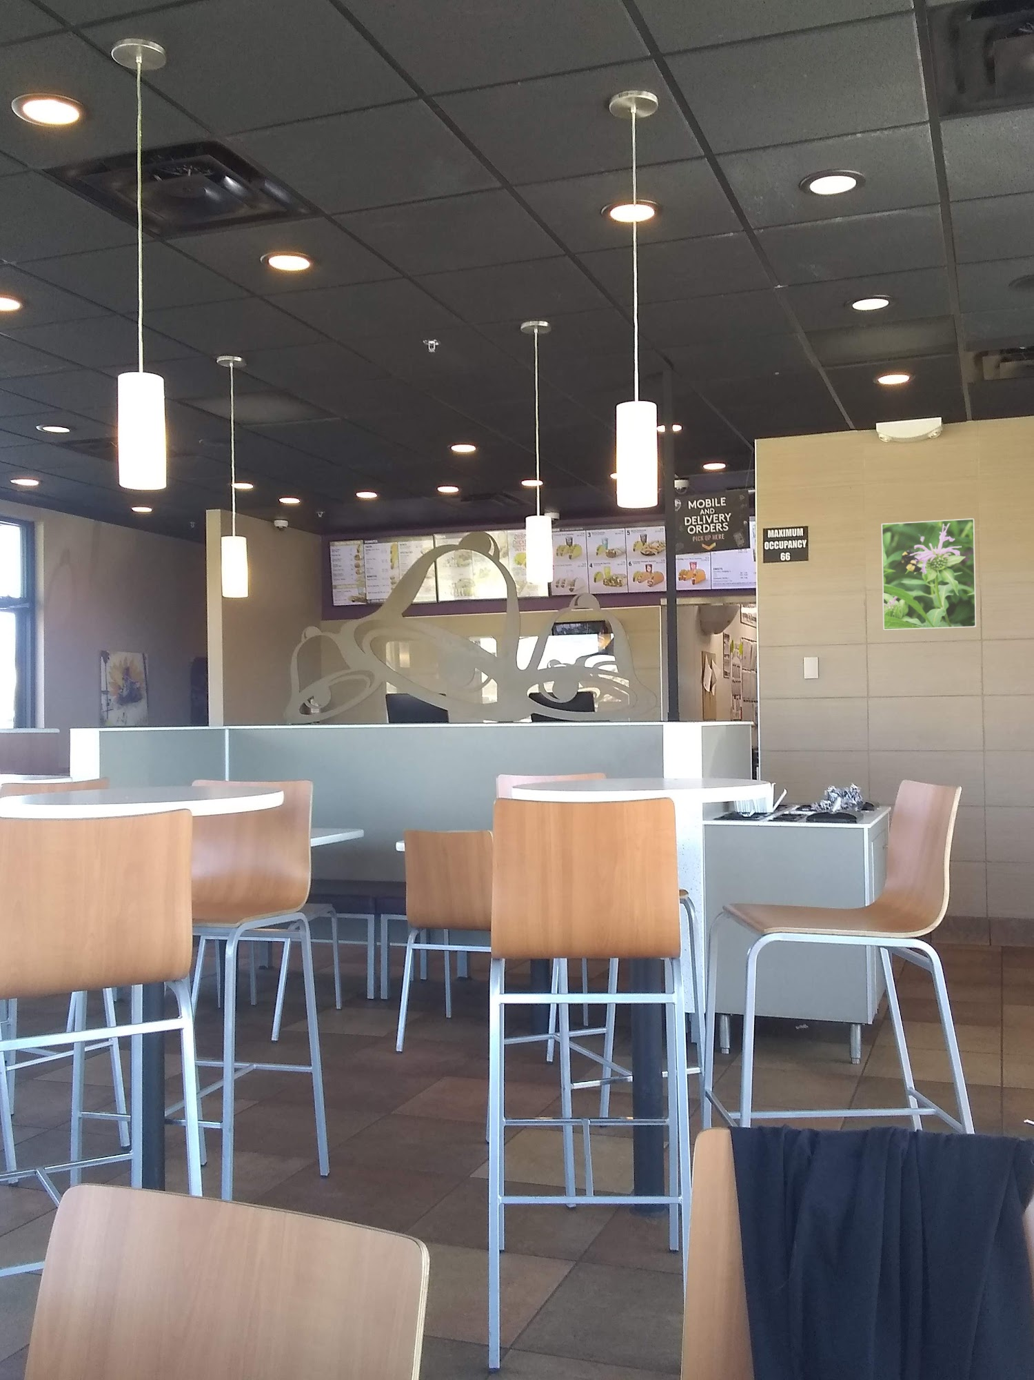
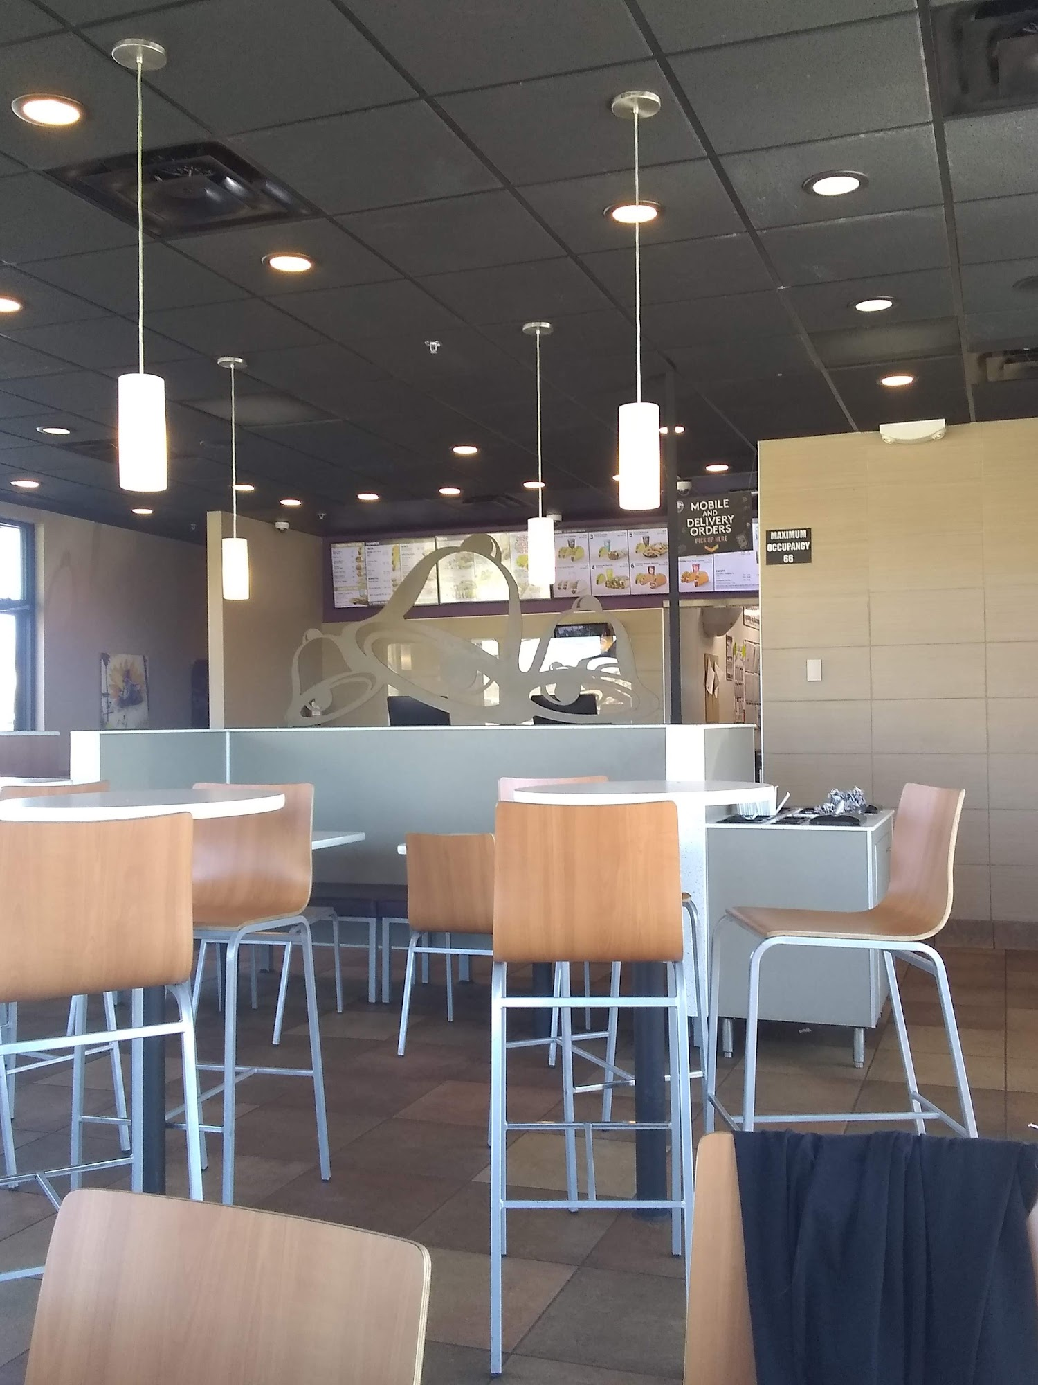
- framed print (928, 575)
